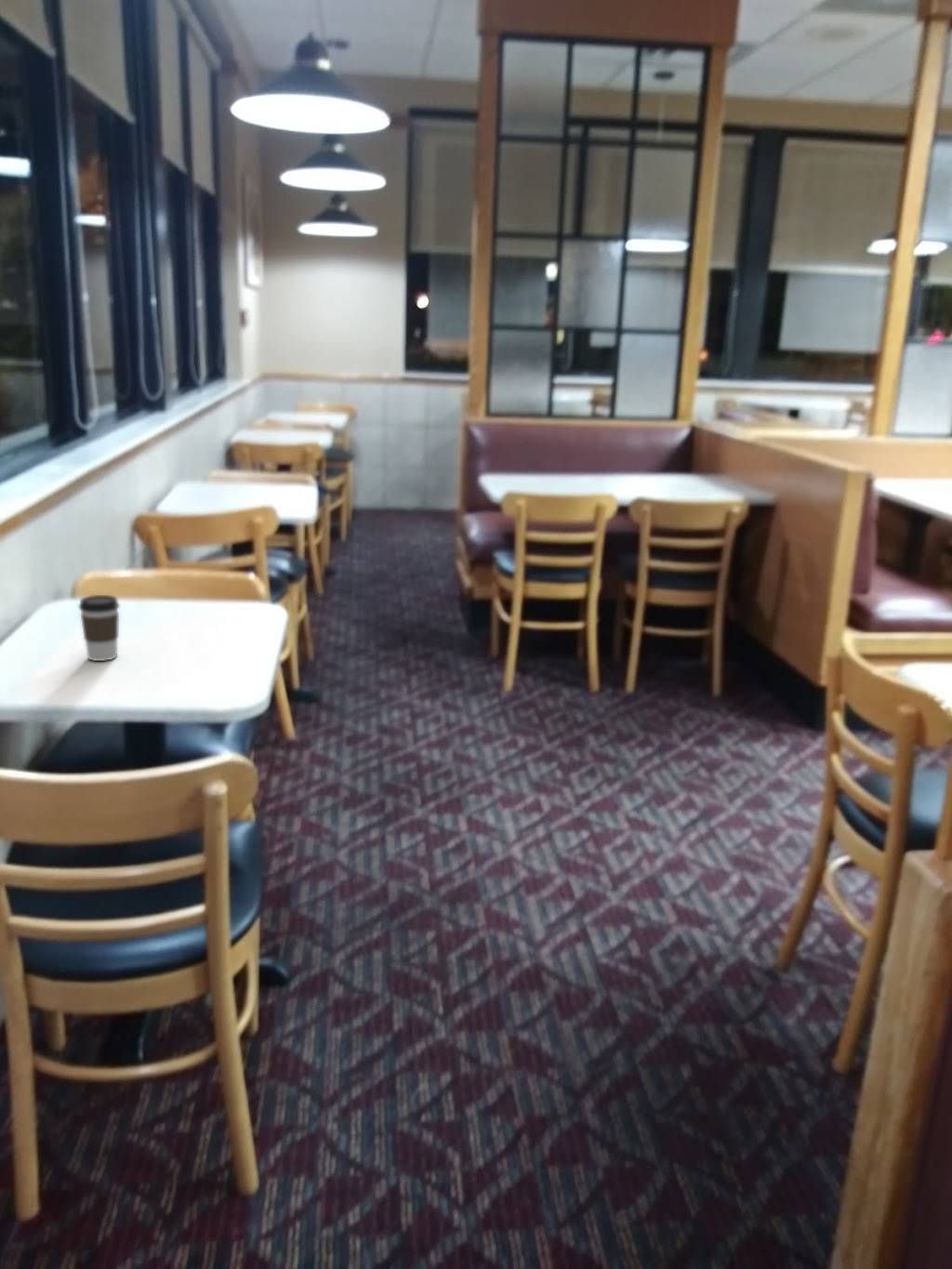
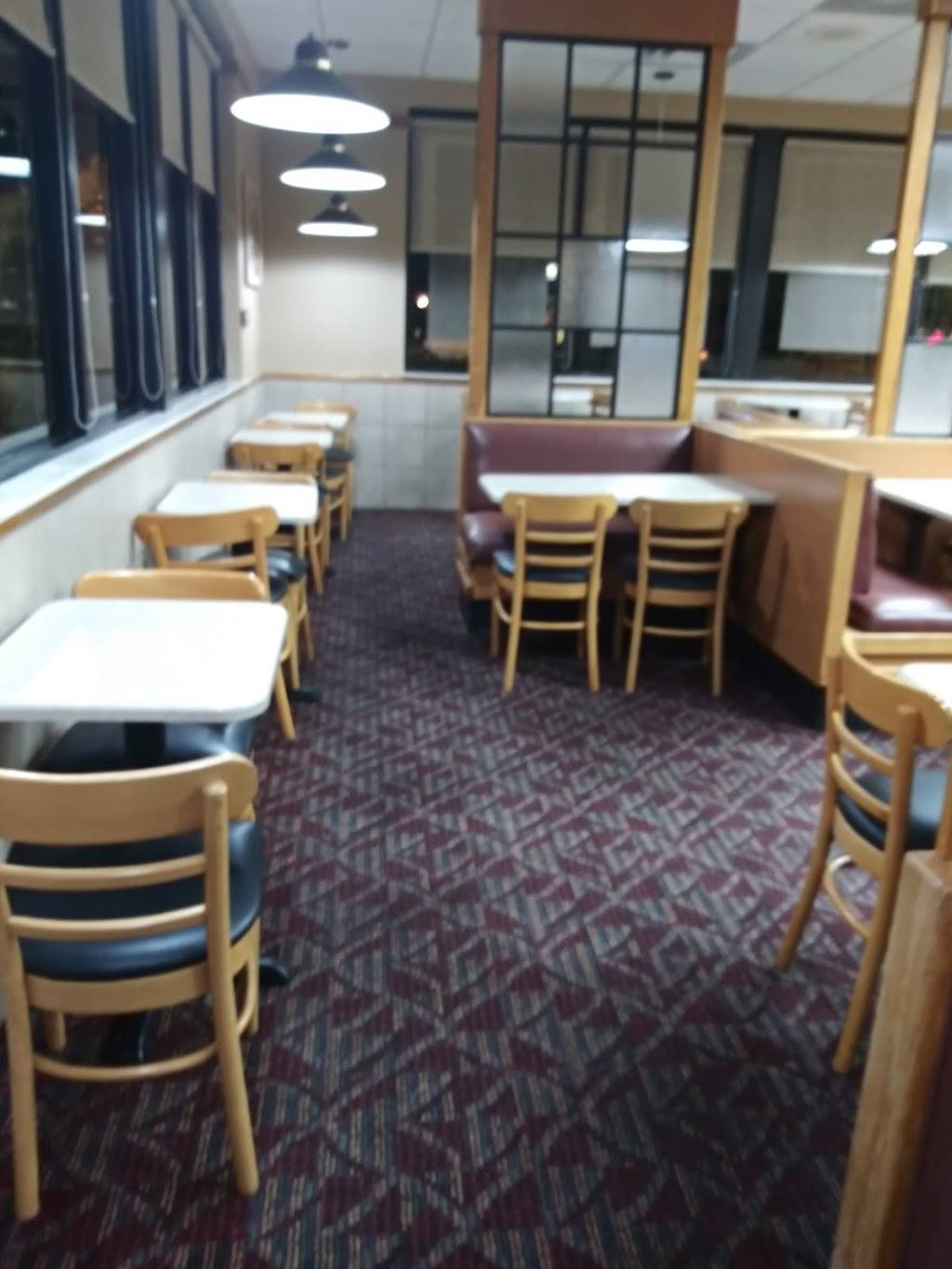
- coffee cup (100, 628)
